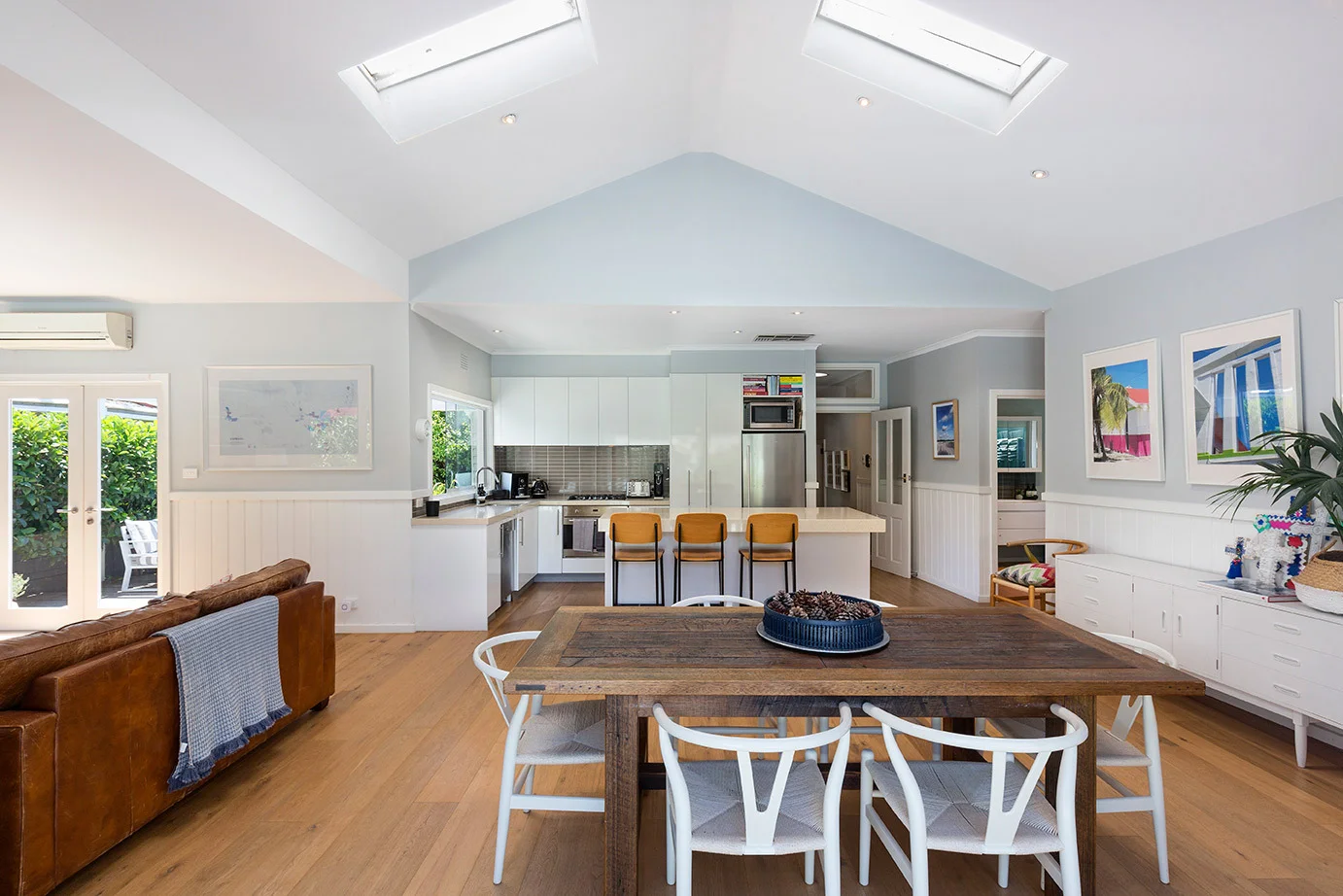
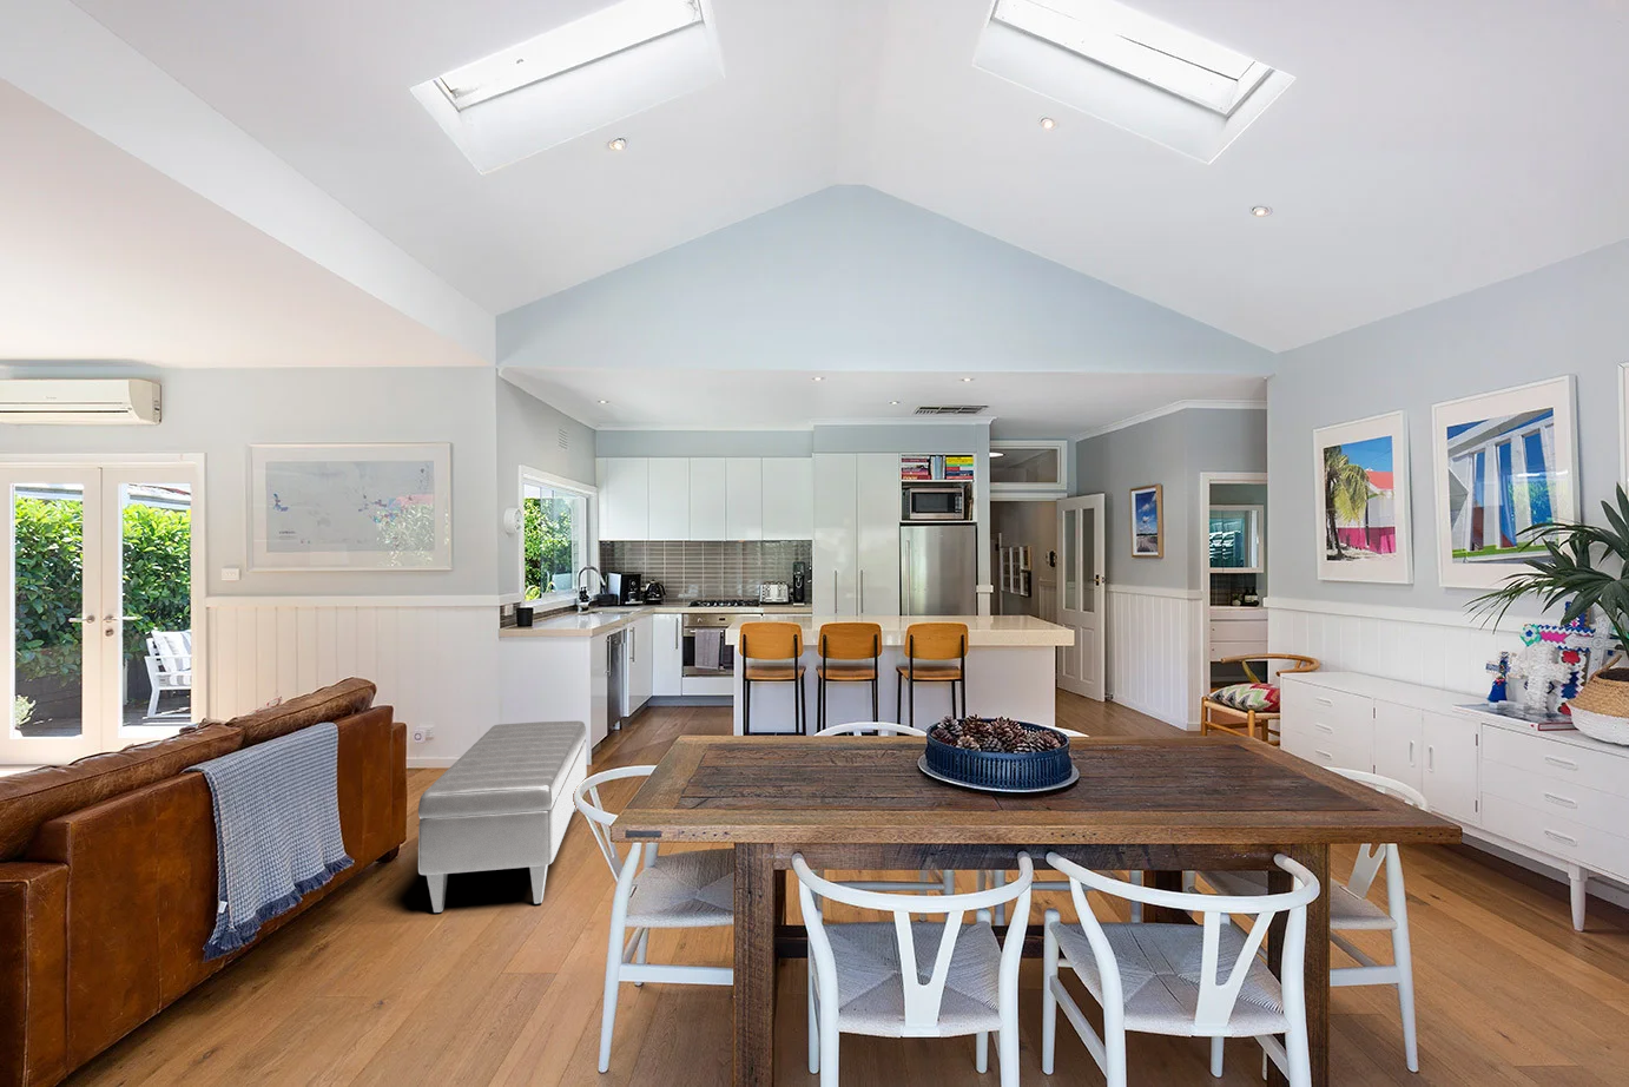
+ ottoman (517, 801)
